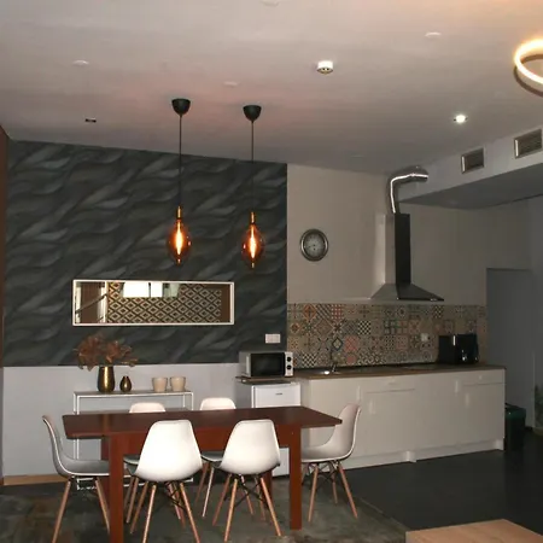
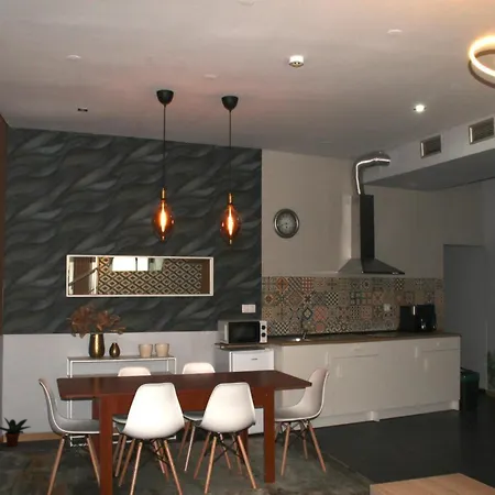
+ potted plant (12, 430)
